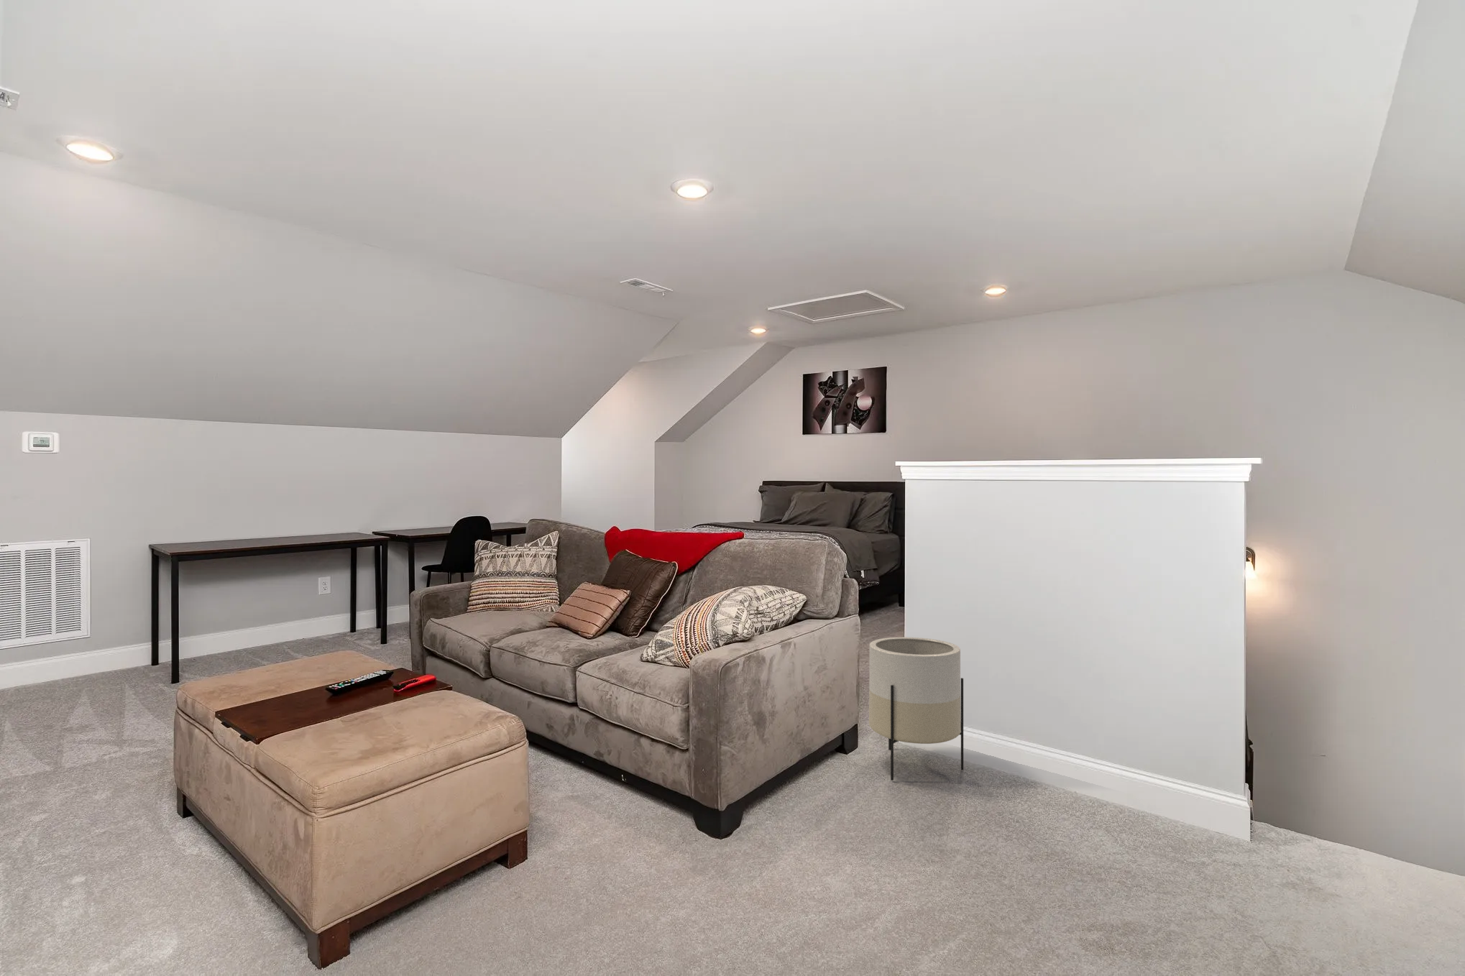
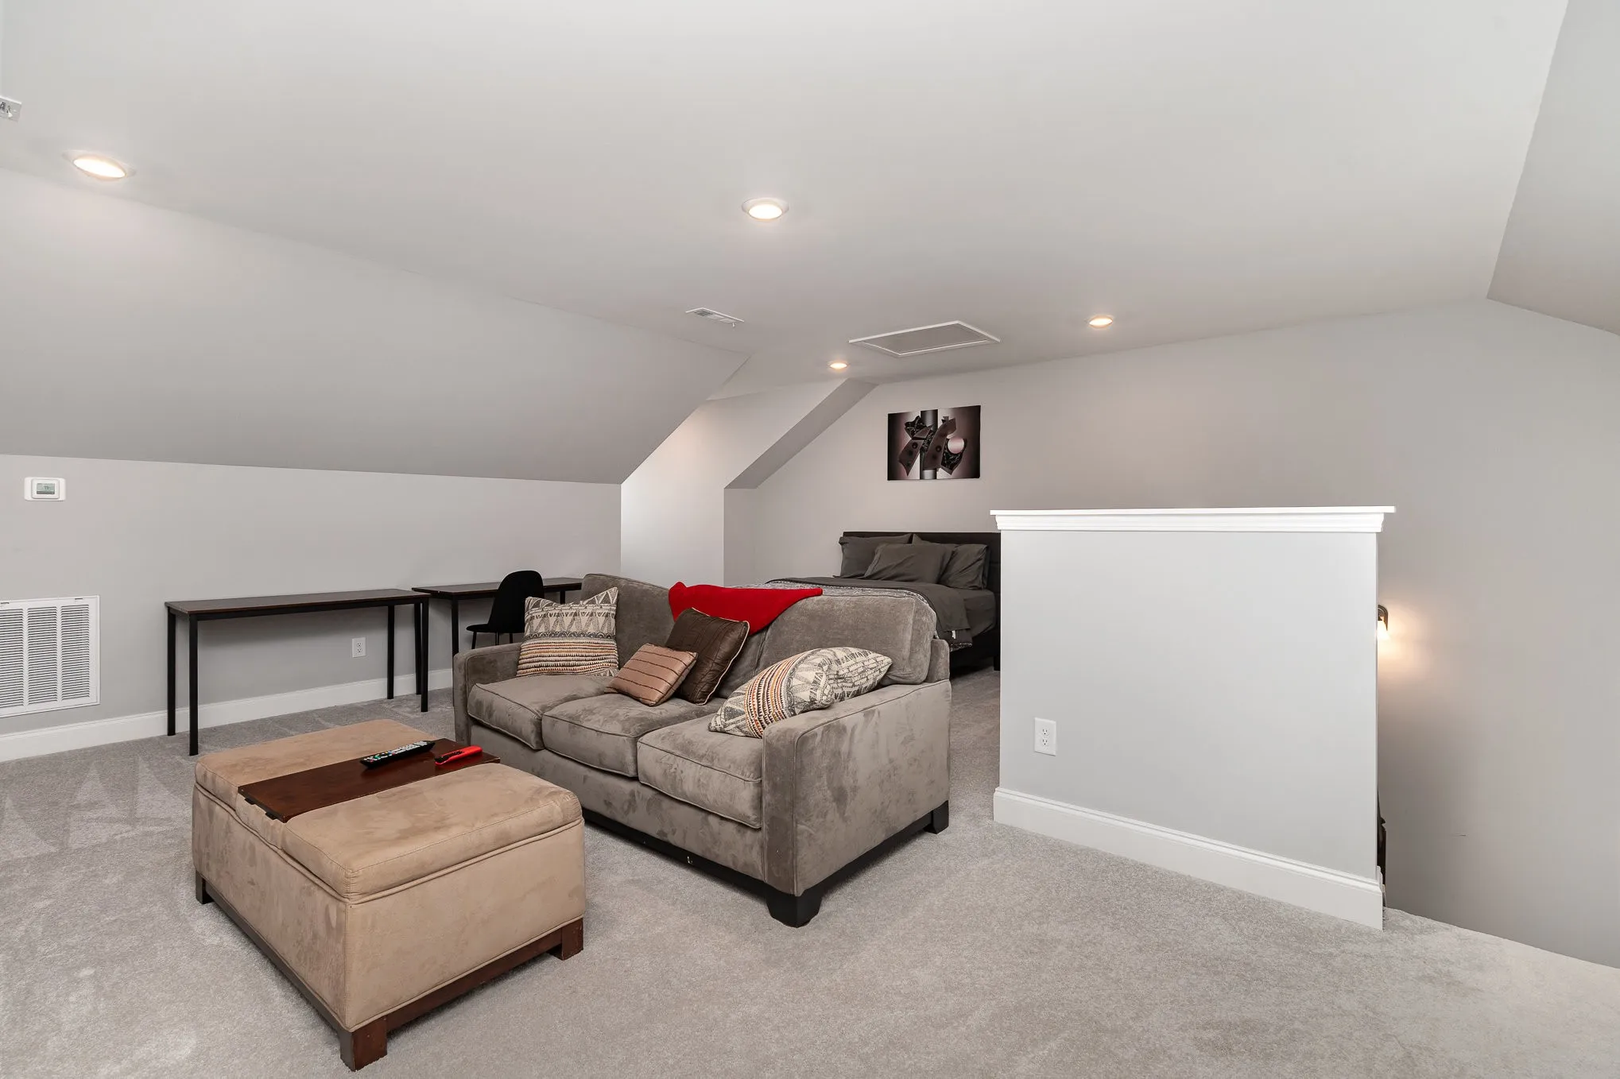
- planter (914, 706)
